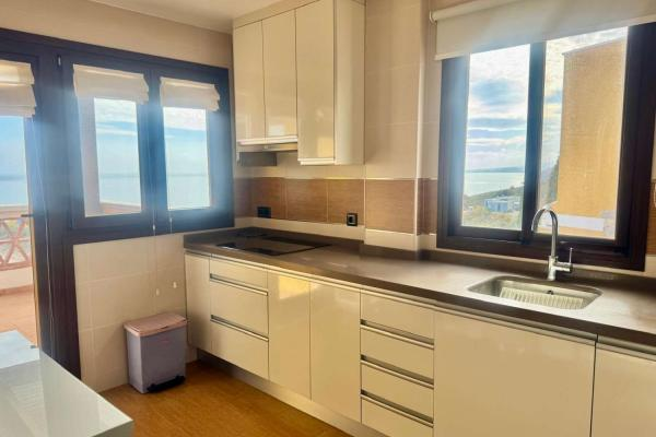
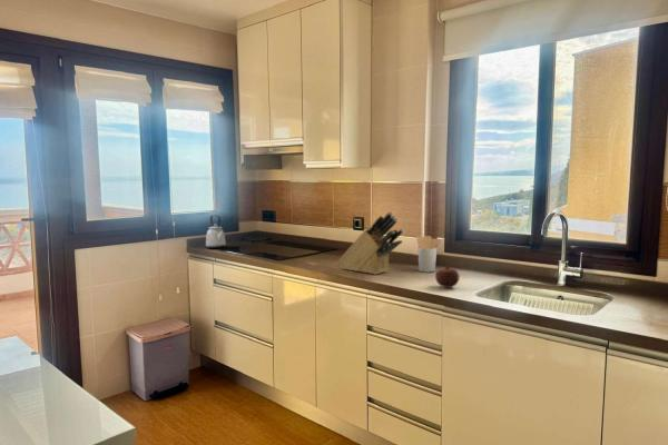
+ kettle (217, 231)
+ fruit (446, 276)
+ knife block (369, 240)
+ utensil holder (425, 253)
